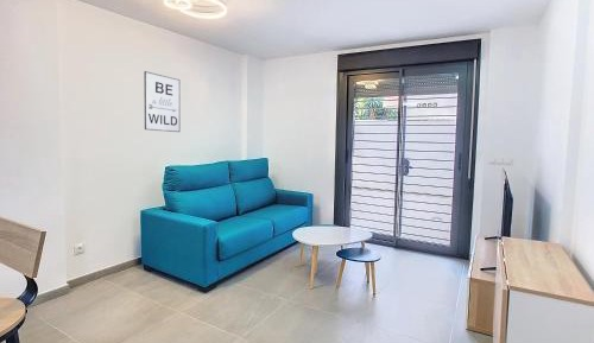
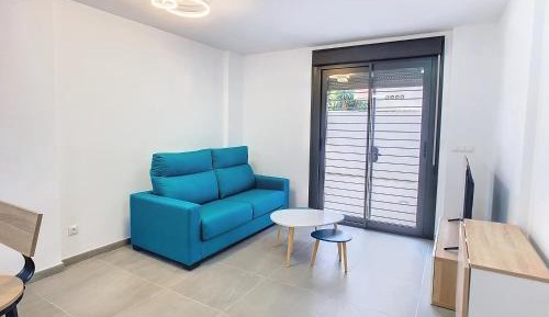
- wall art (163, 103)
